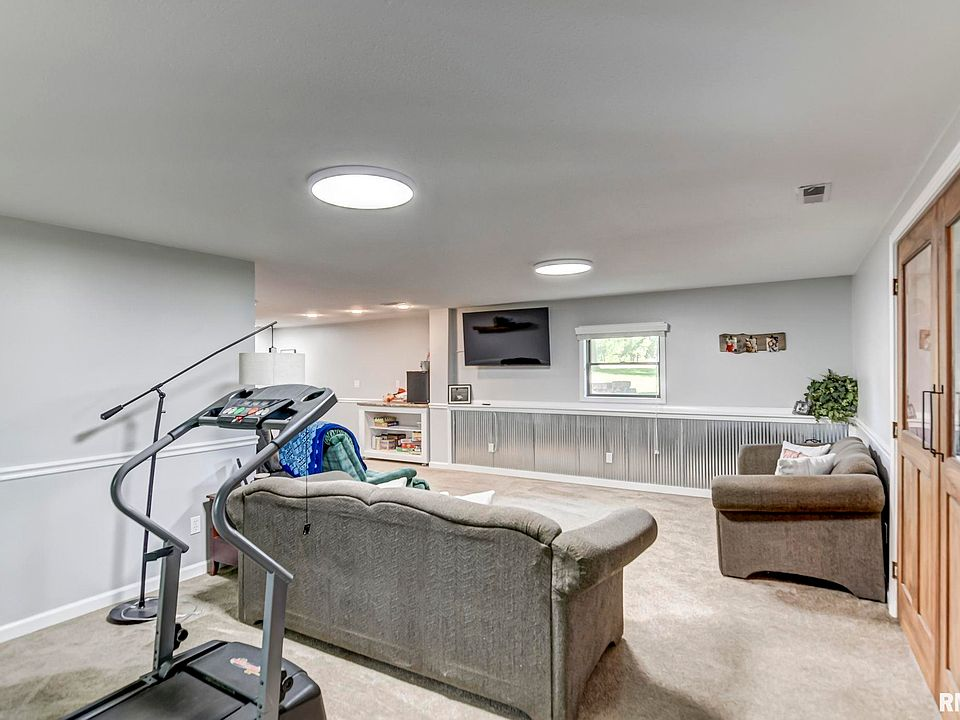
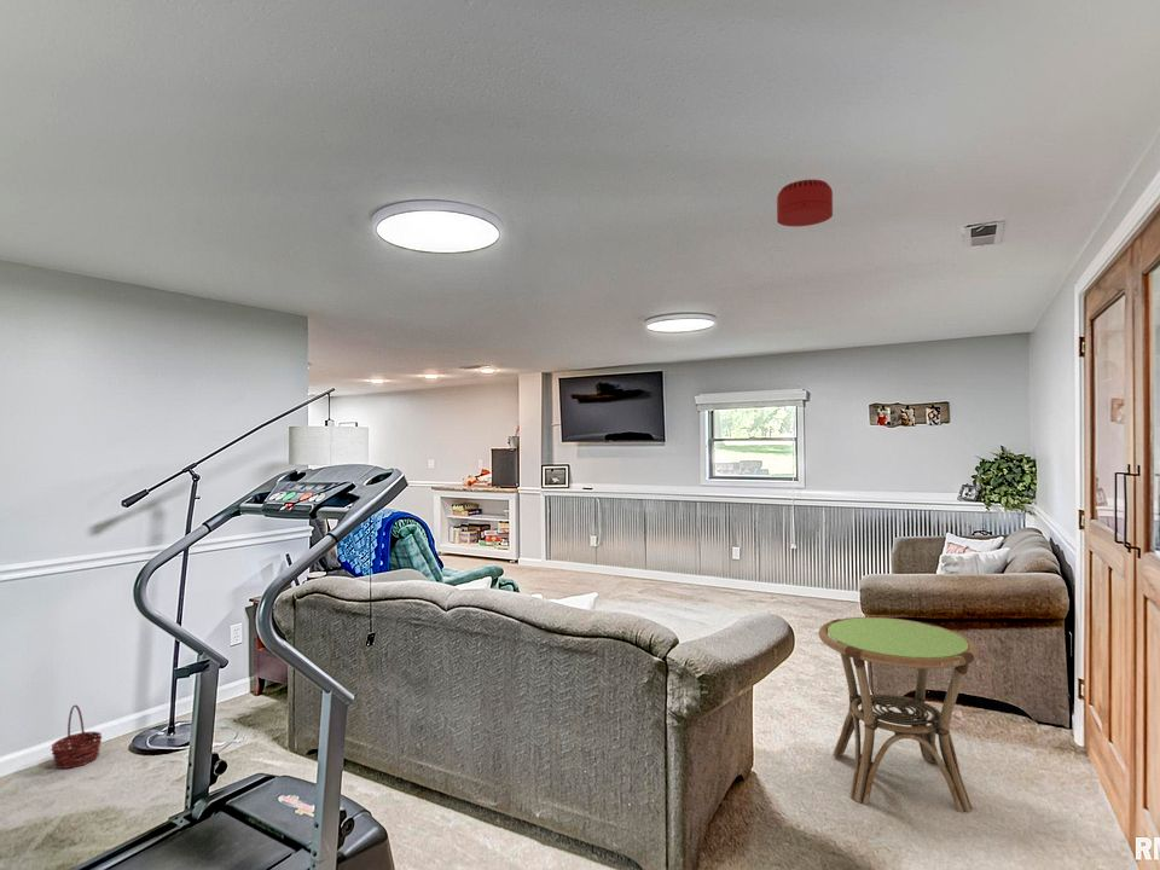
+ basket (76, 733)
+ side table (895, 707)
+ smoke detector (804, 202)
